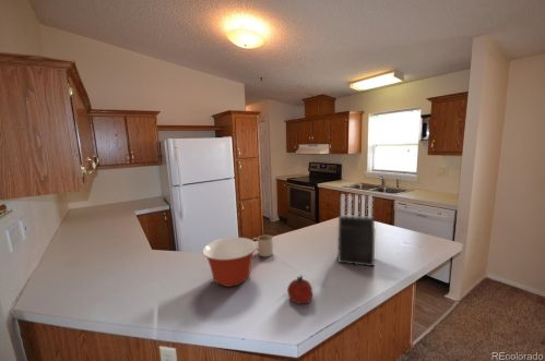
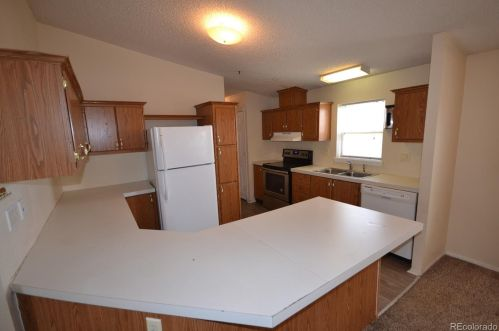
- mug (262, 245)
- mixing bowl (230, 263)
- knife block (356, 229)
- fruit (300, 287)
